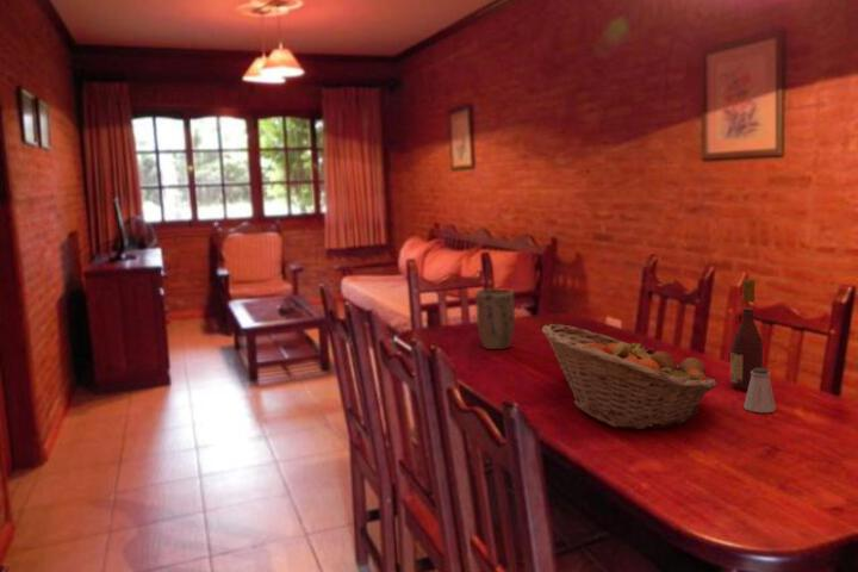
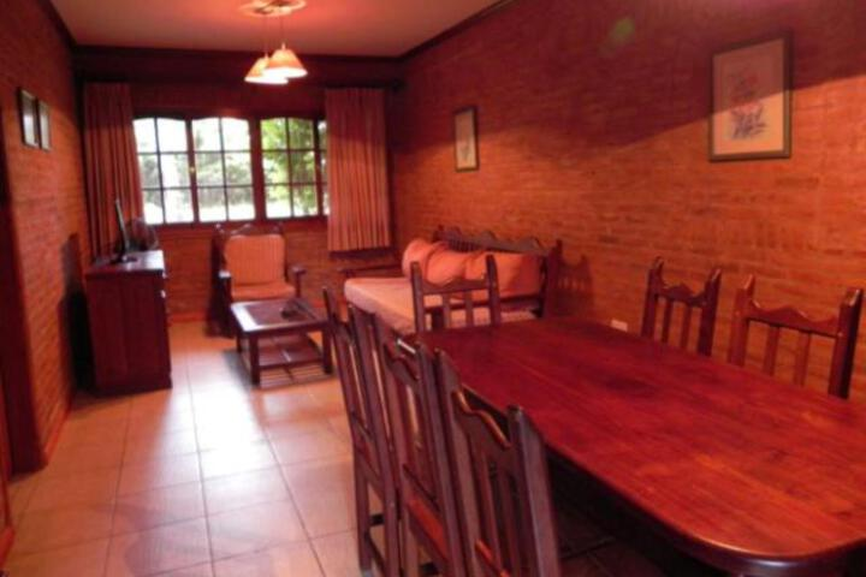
- saltshaker (759, 388)
- wine bottle (747, 334)
- fruit basket (623, 368)
- plant pot (495, 318)
